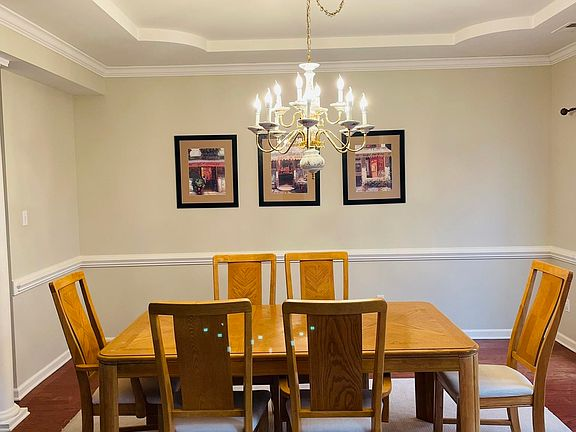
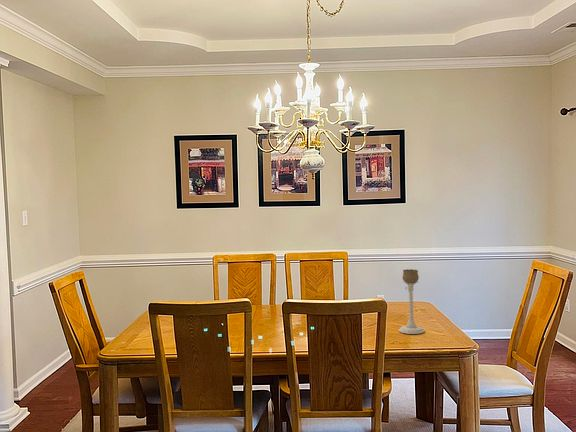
+ candle holder (410, 300)
